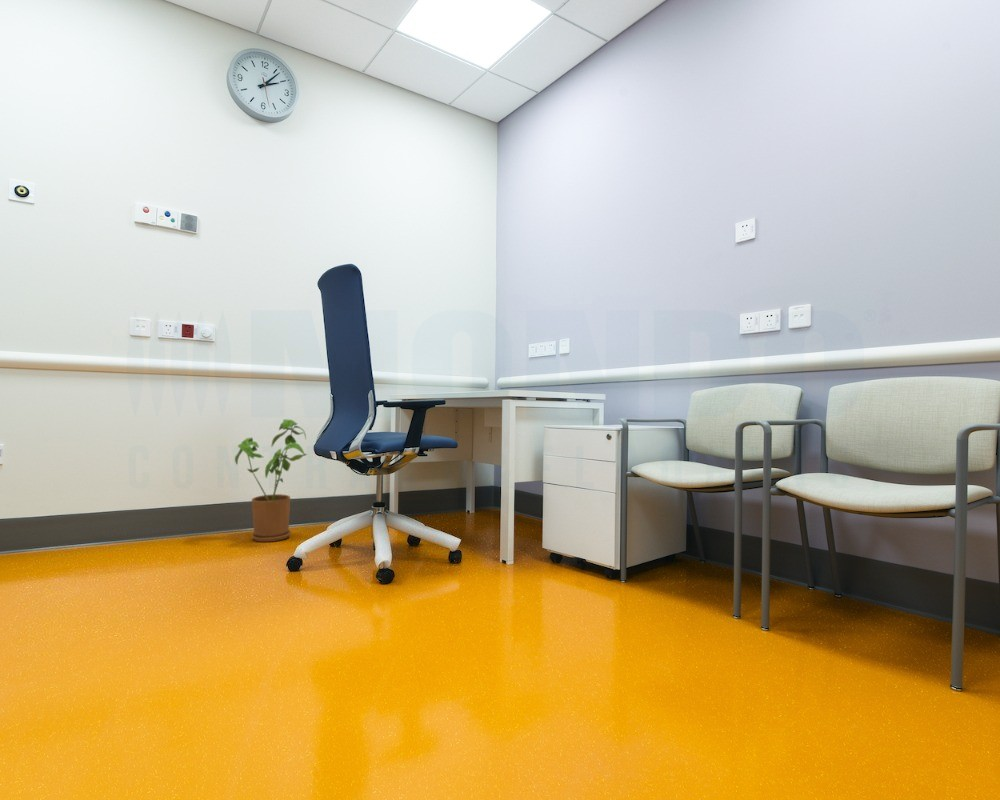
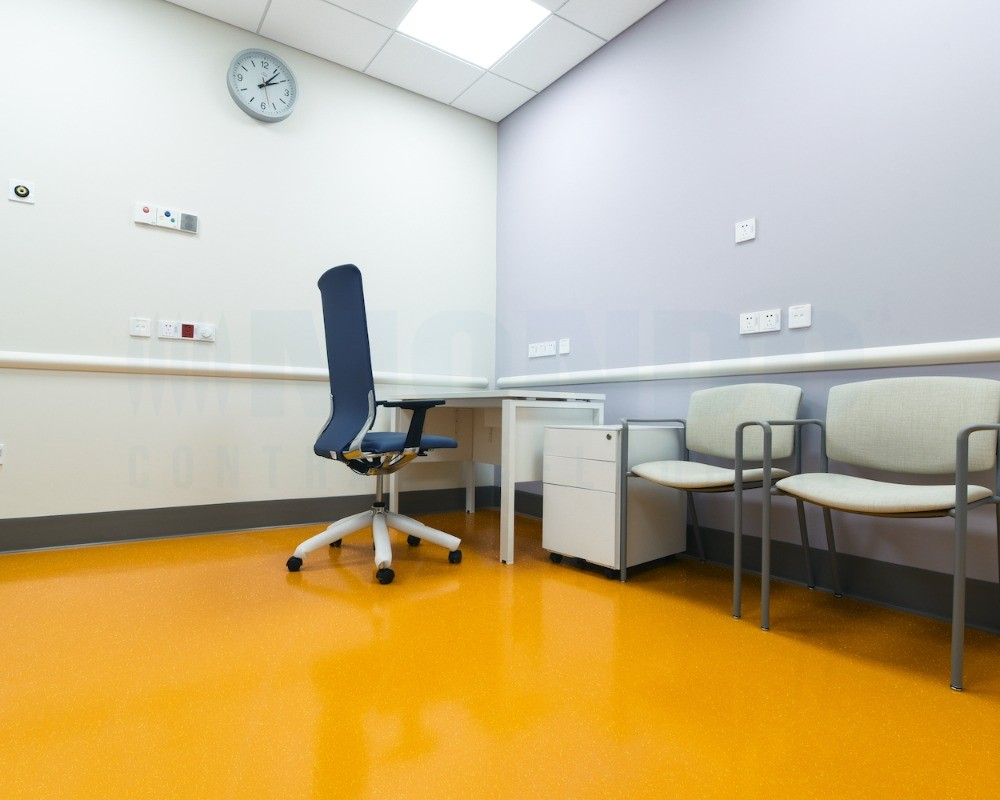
- house plant (275, 479)
